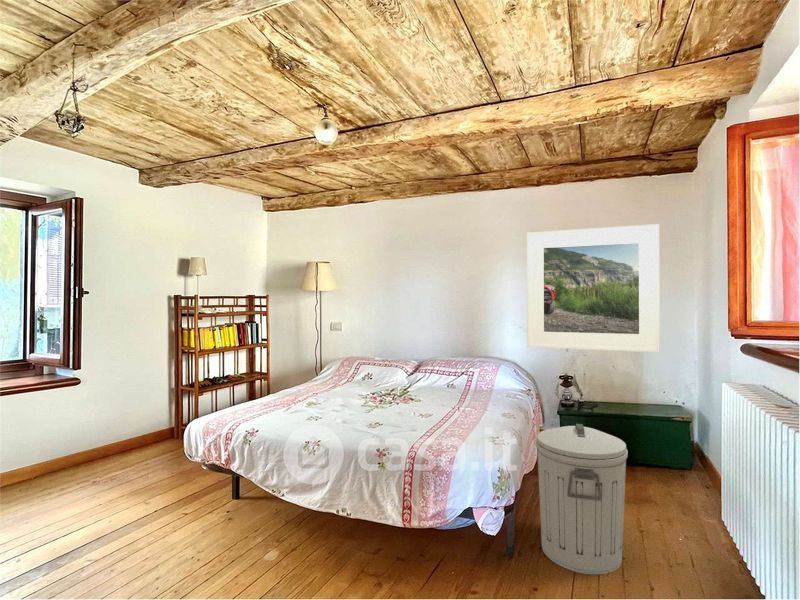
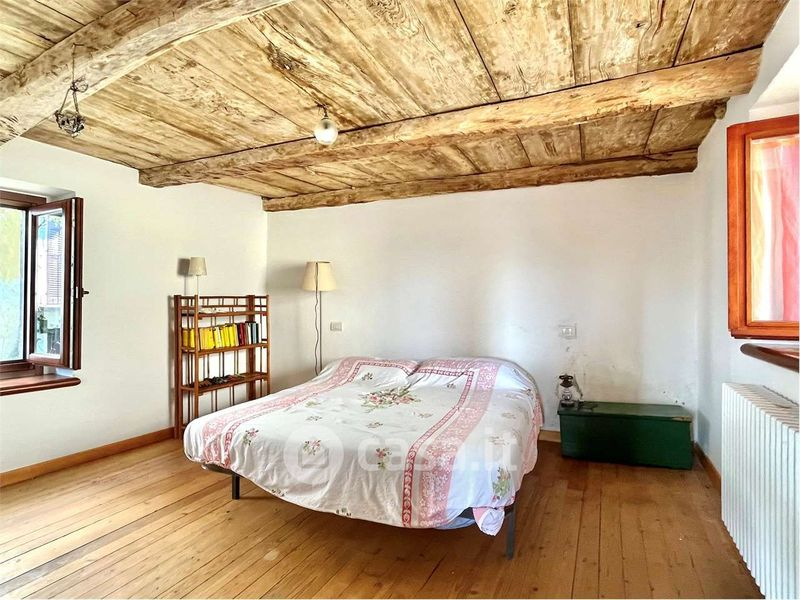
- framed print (589, 289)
- trash can (580, 489)
